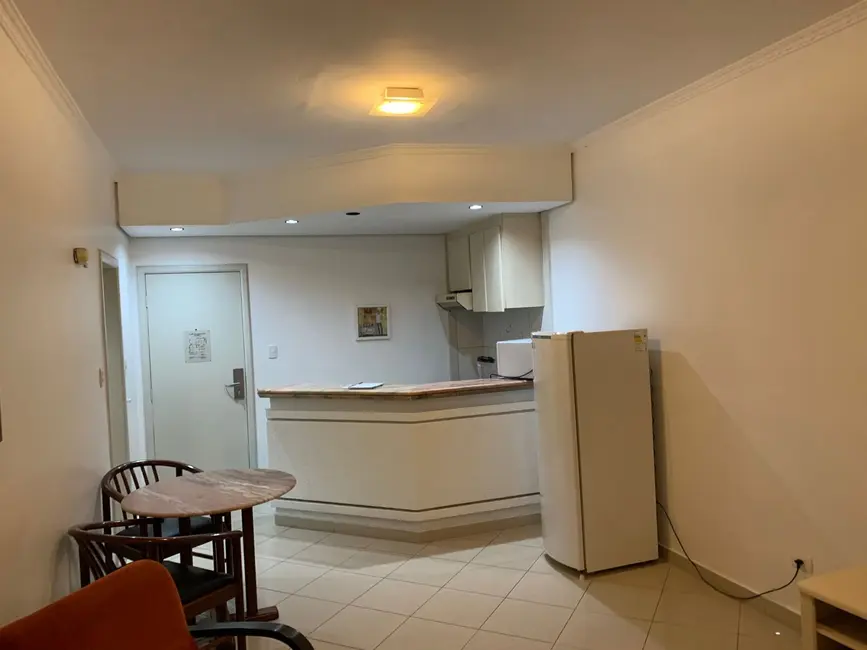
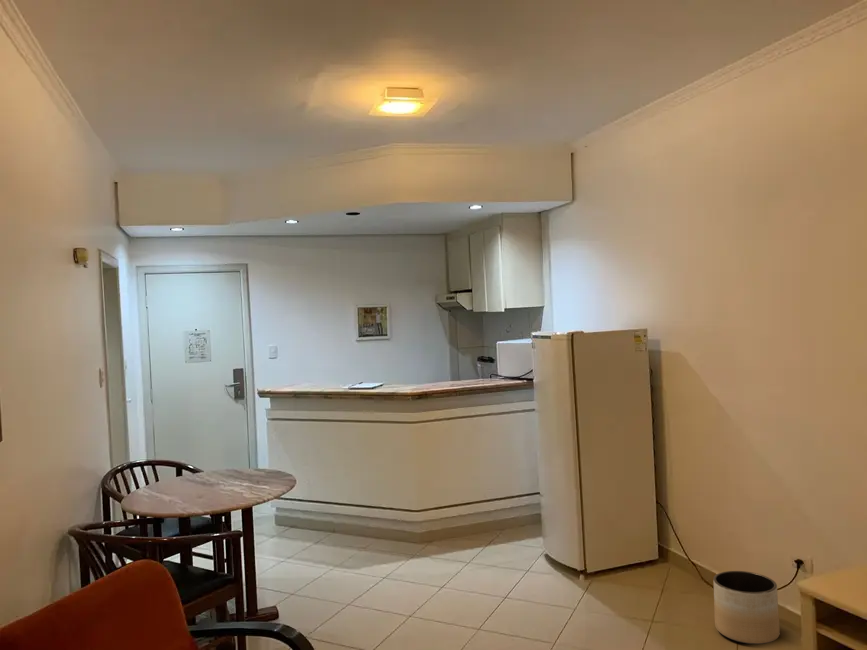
+ planter (745, 606)
